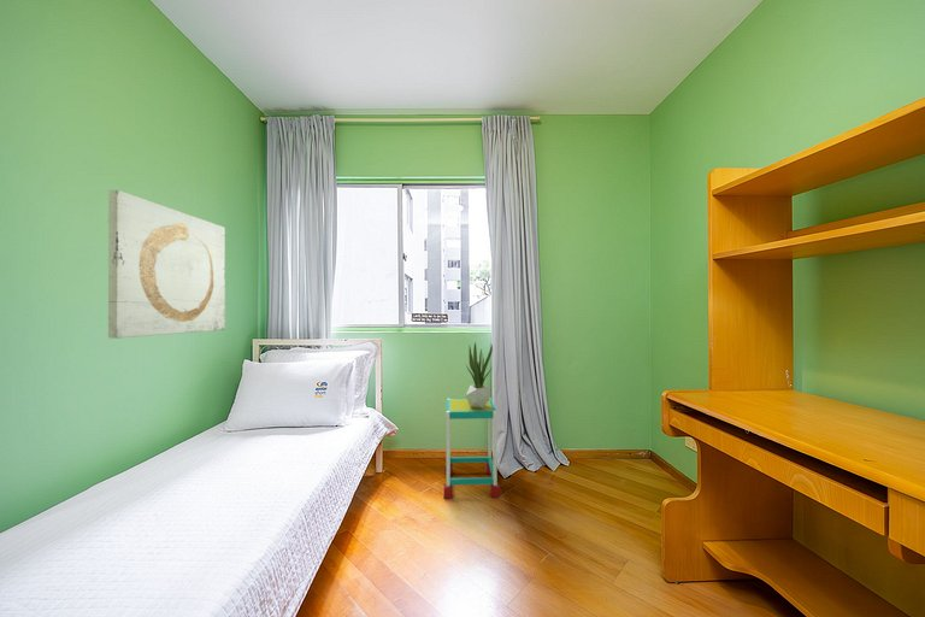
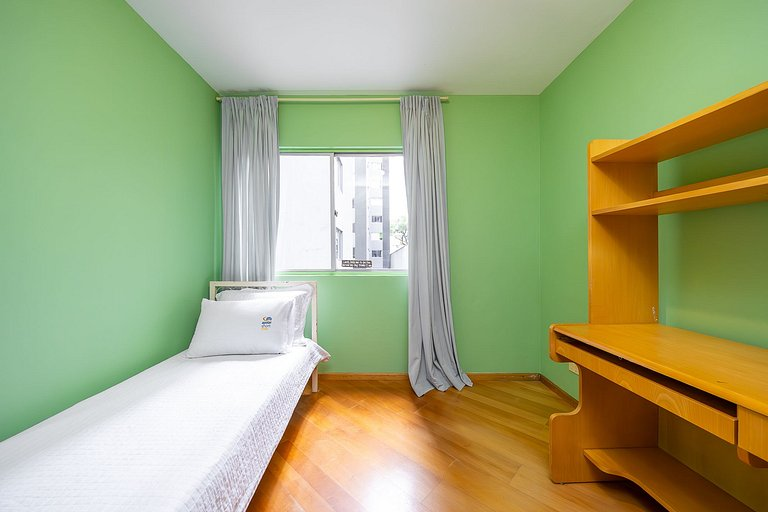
- potted plant (478, 374)
- side table (470, 457)
- wall art (176, 272)
